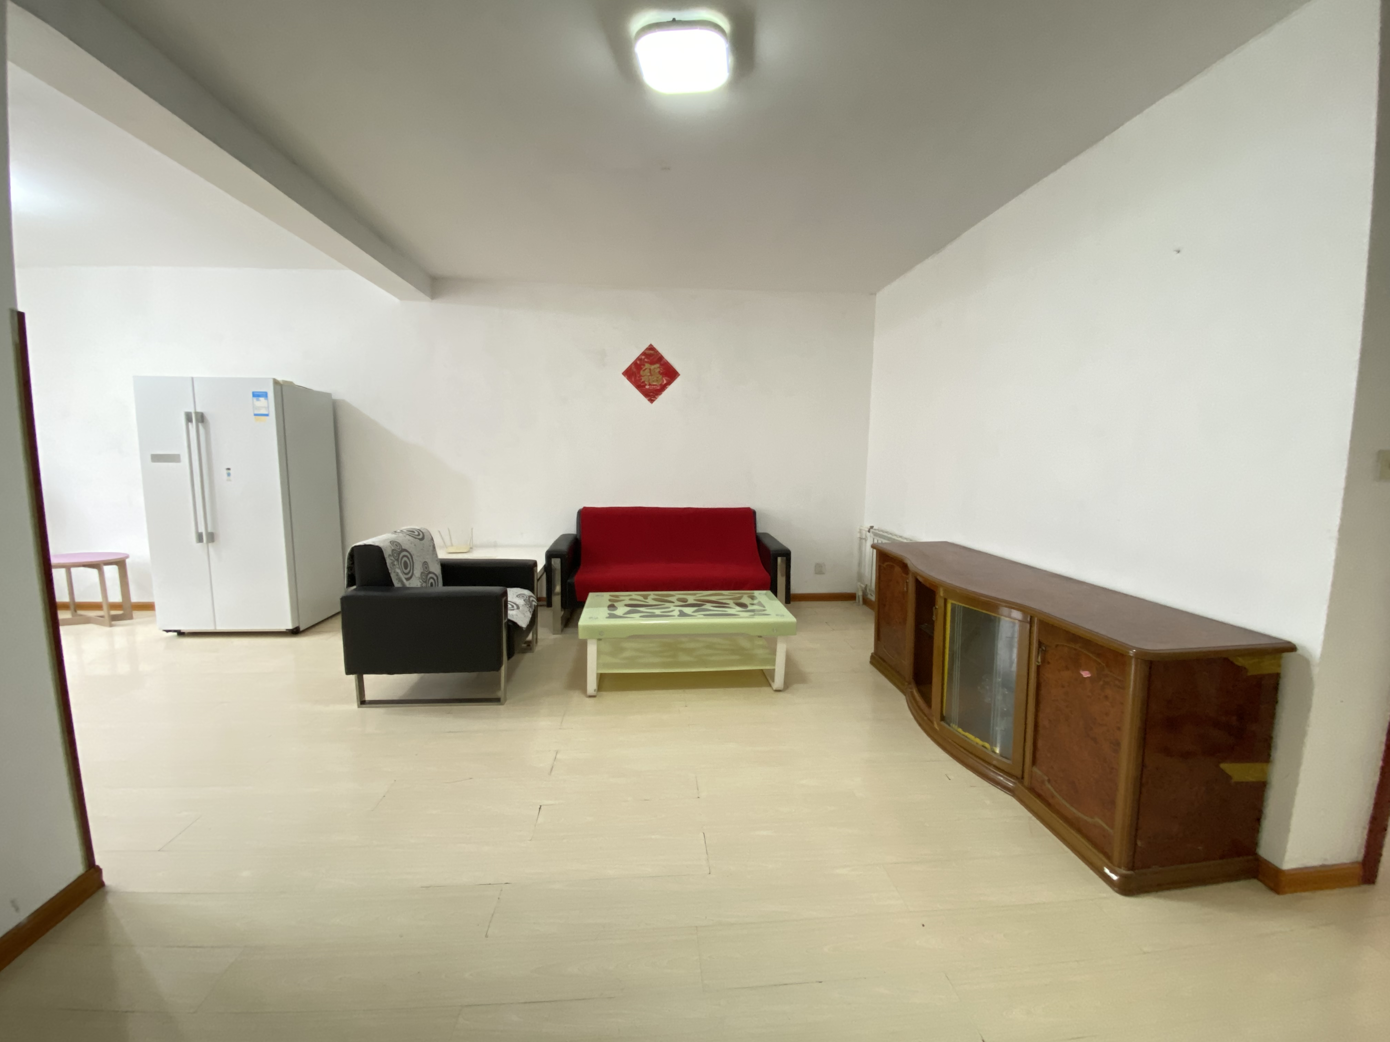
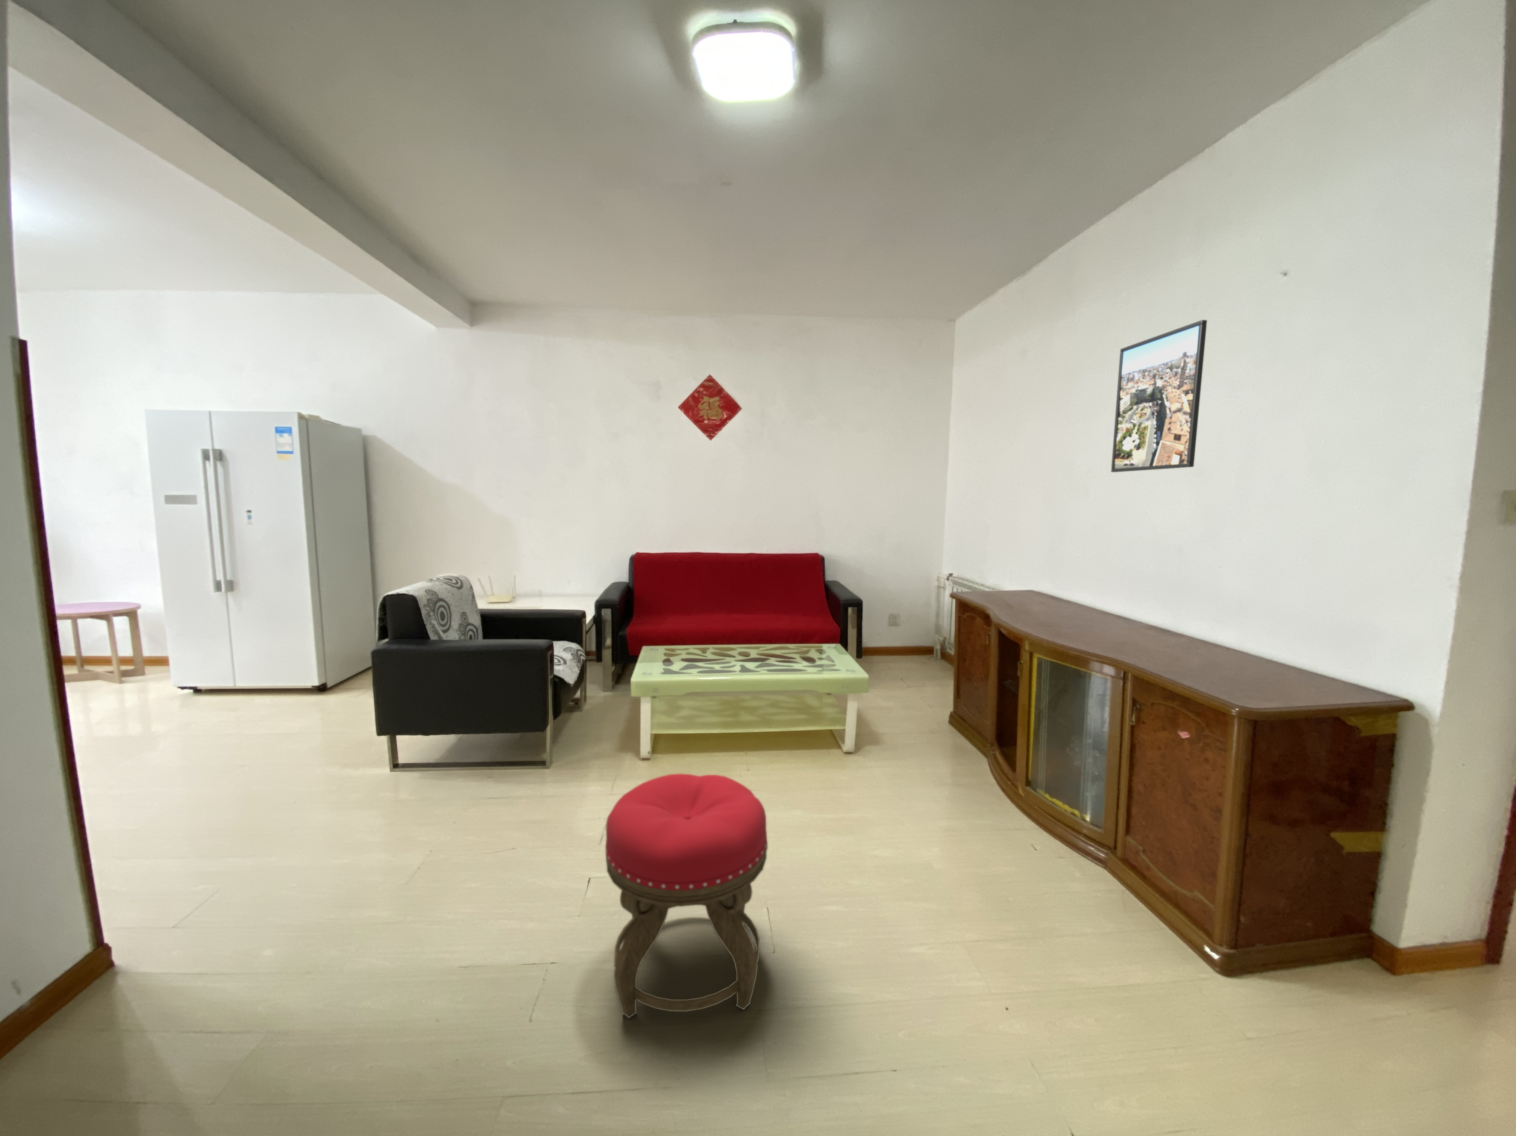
+ stool (688, 884)
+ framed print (1154, 403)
